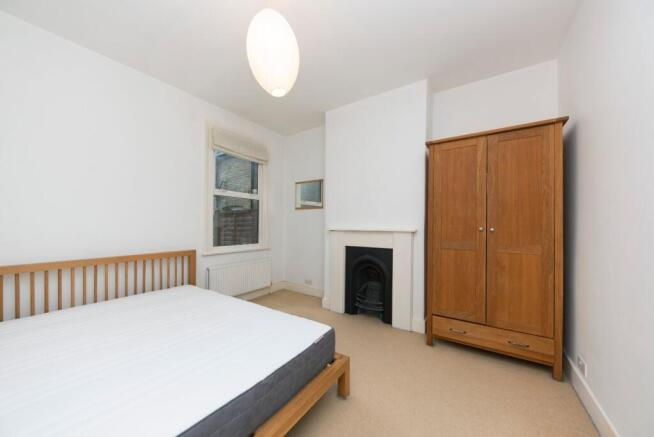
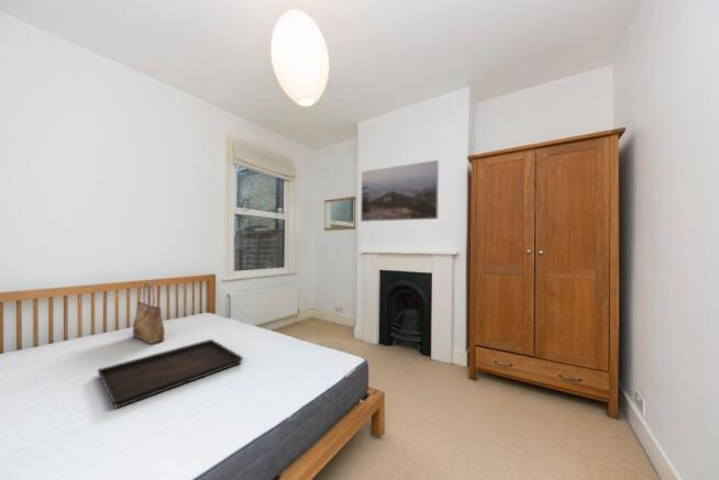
+ tote bag (147, 310)
+ serving tray (174, 366)
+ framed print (396, 193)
